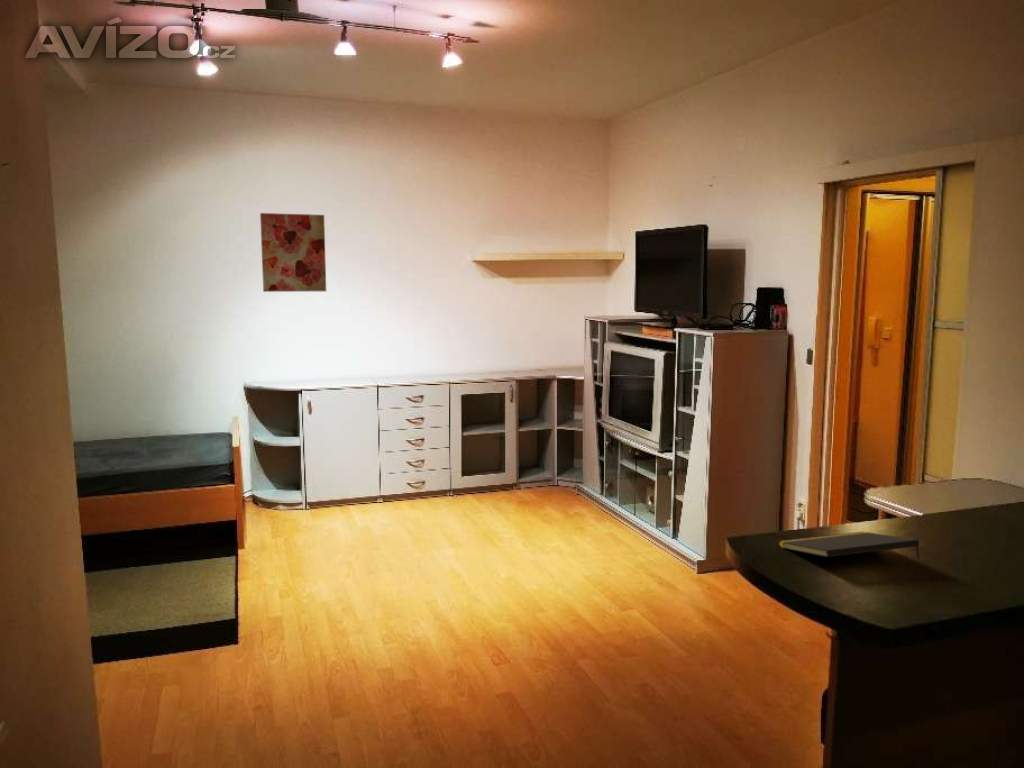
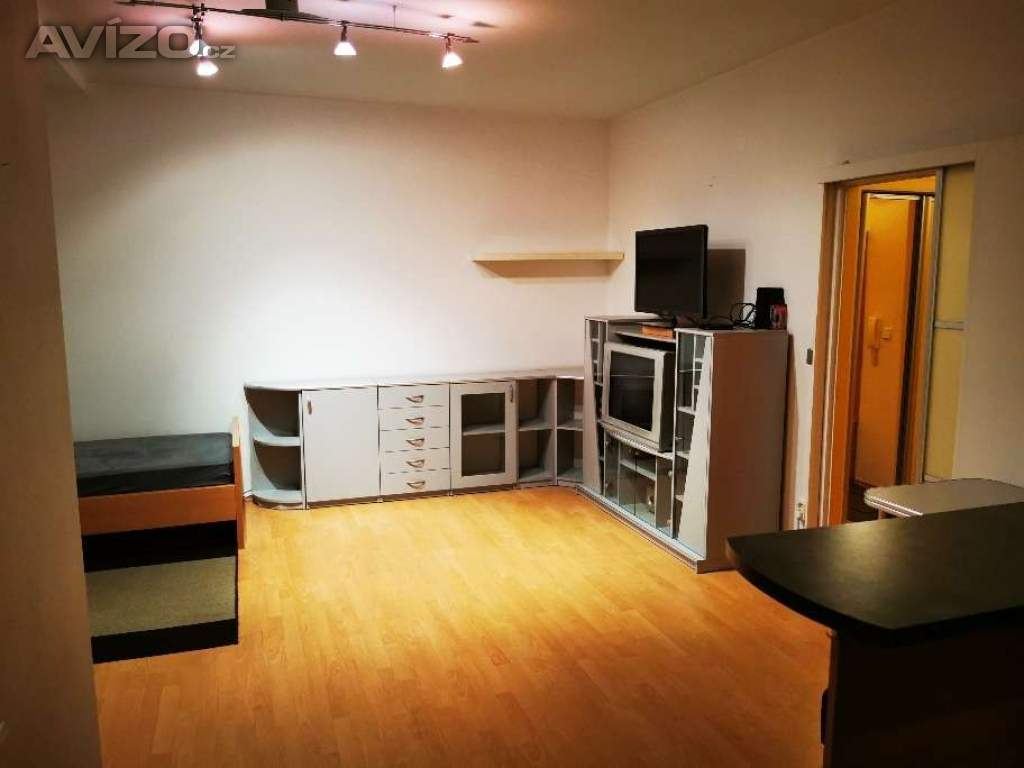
- notepad (846, 543)
- wall art (293, 253)
